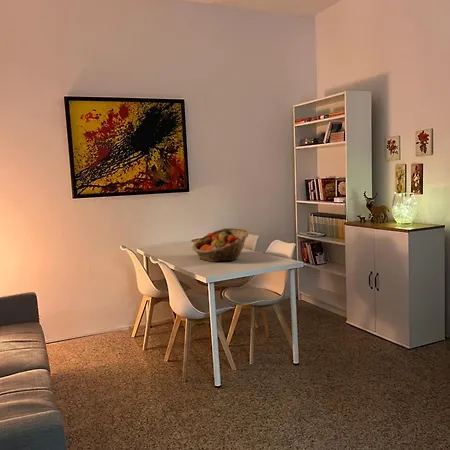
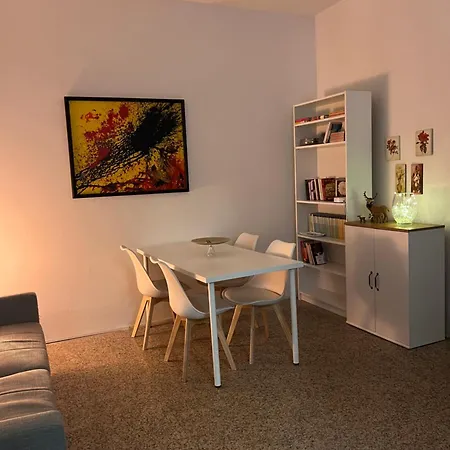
- fruit basket (220, 244)
